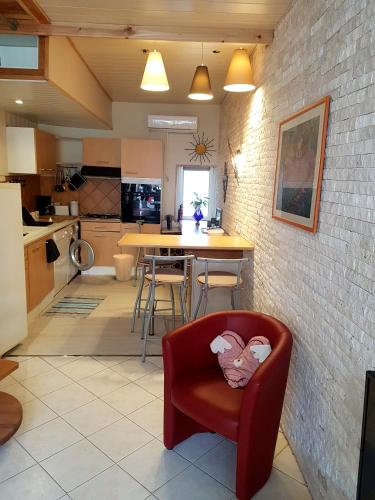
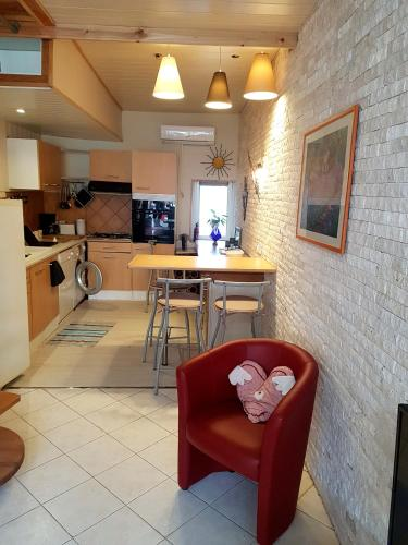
- trash can (123, 267)
